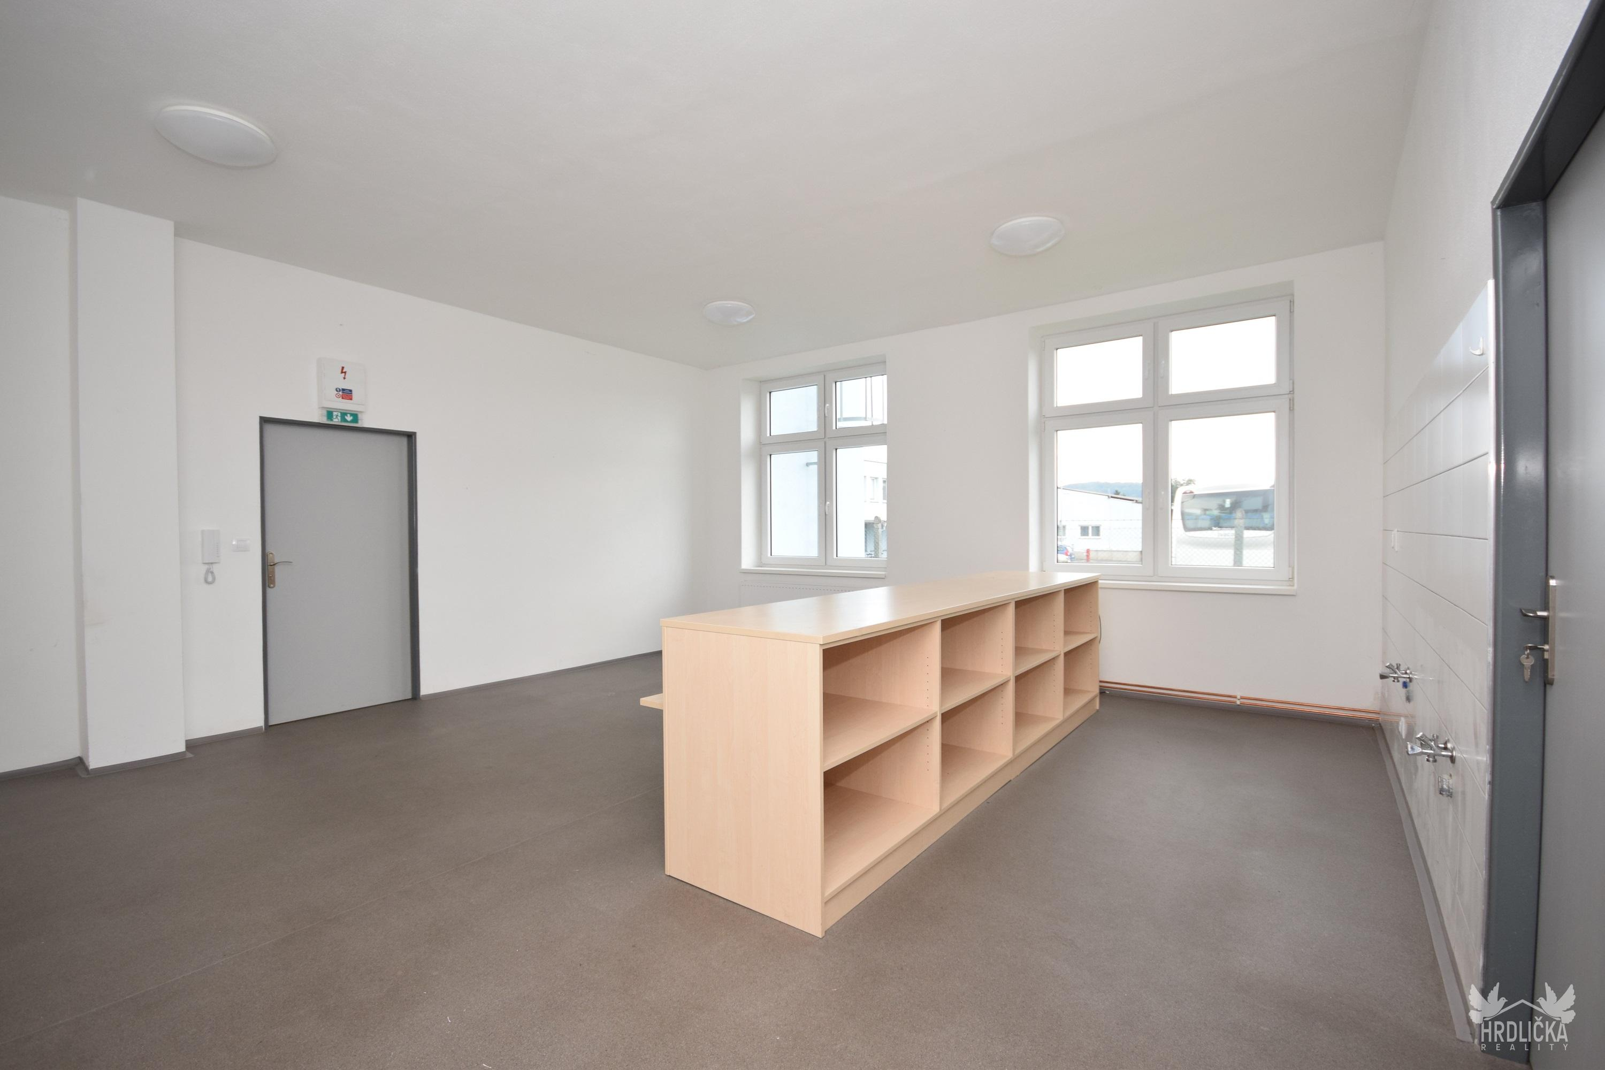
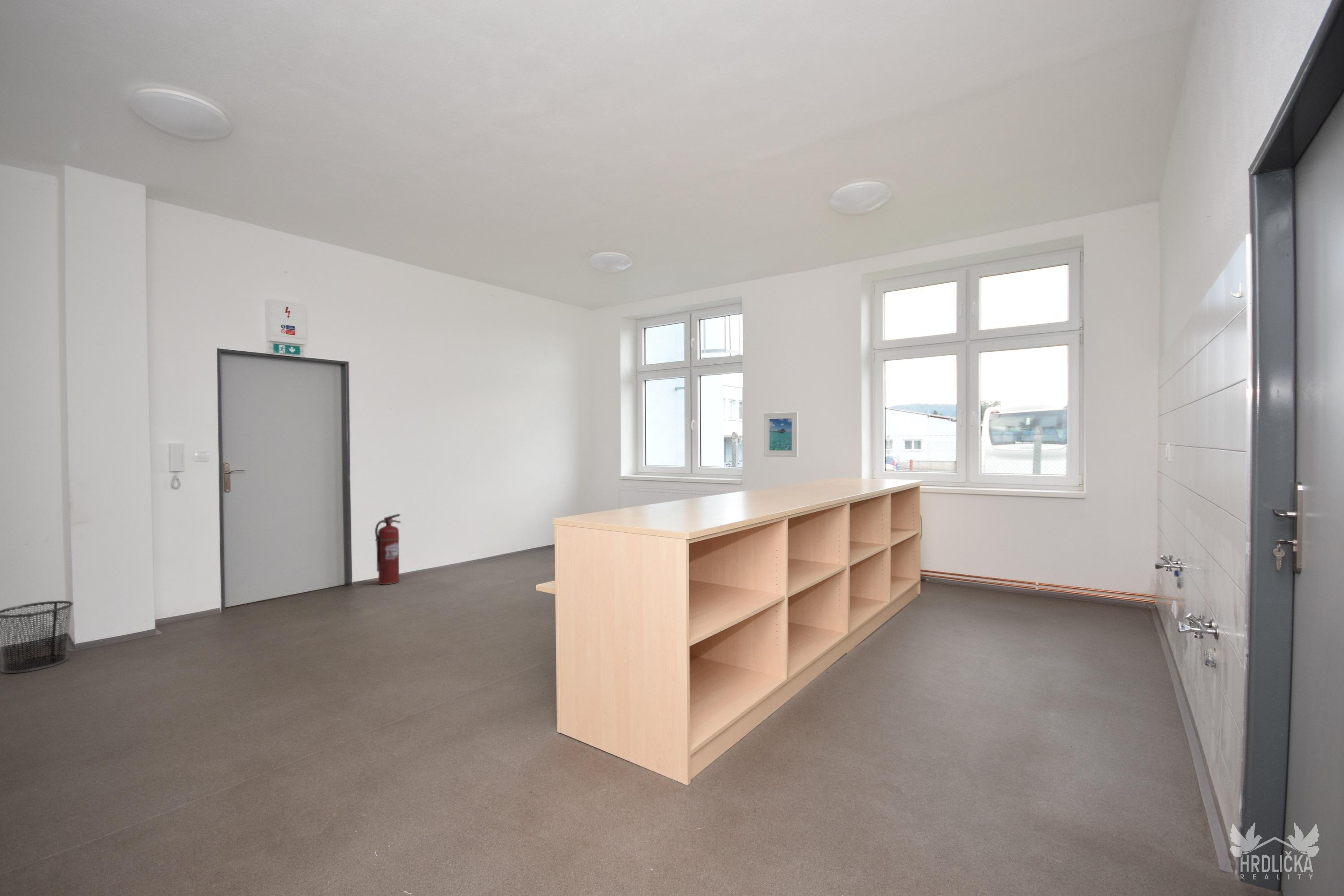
+ waste bin (35, 636)
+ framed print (780, 435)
+ fire extinguisher (388, 549)
